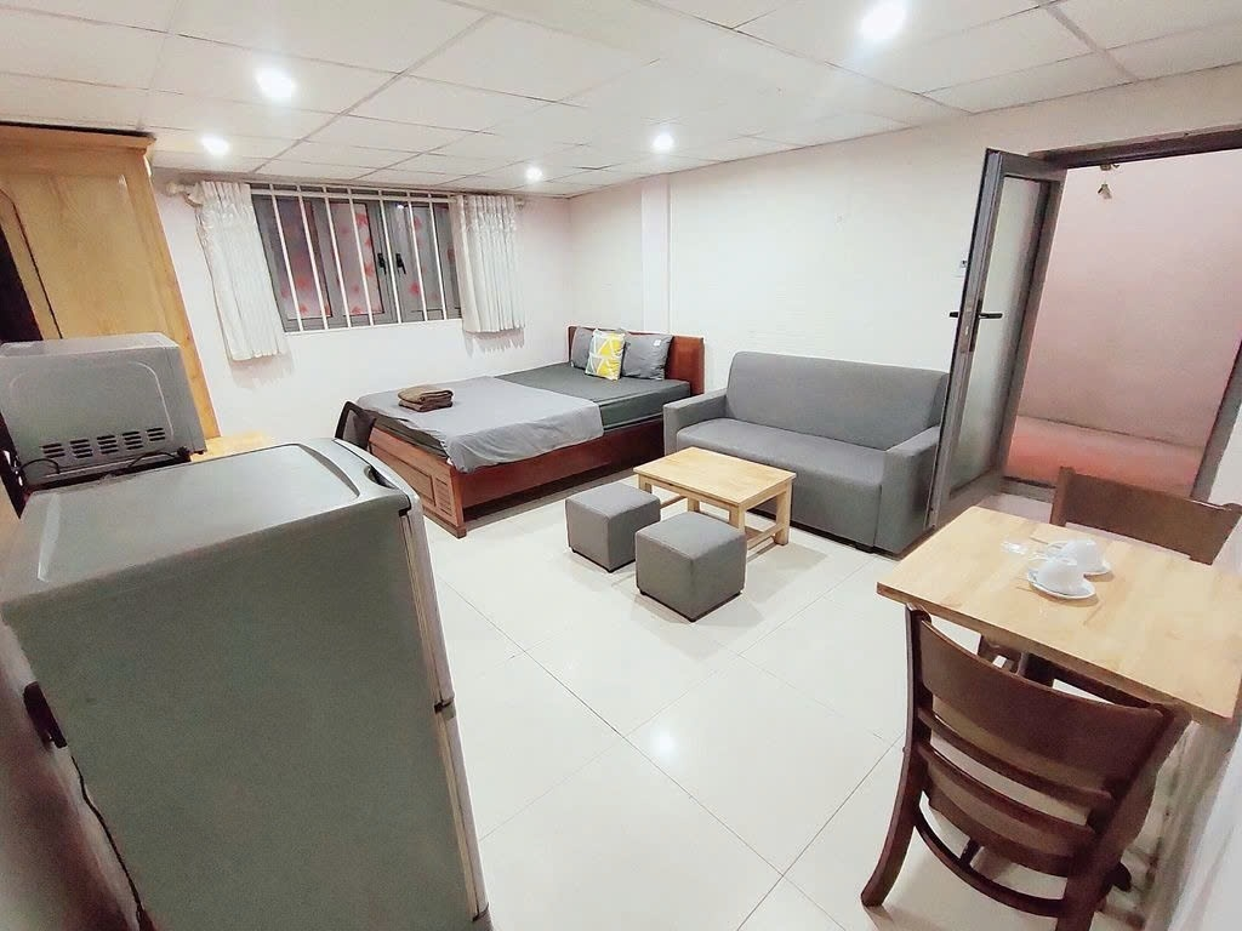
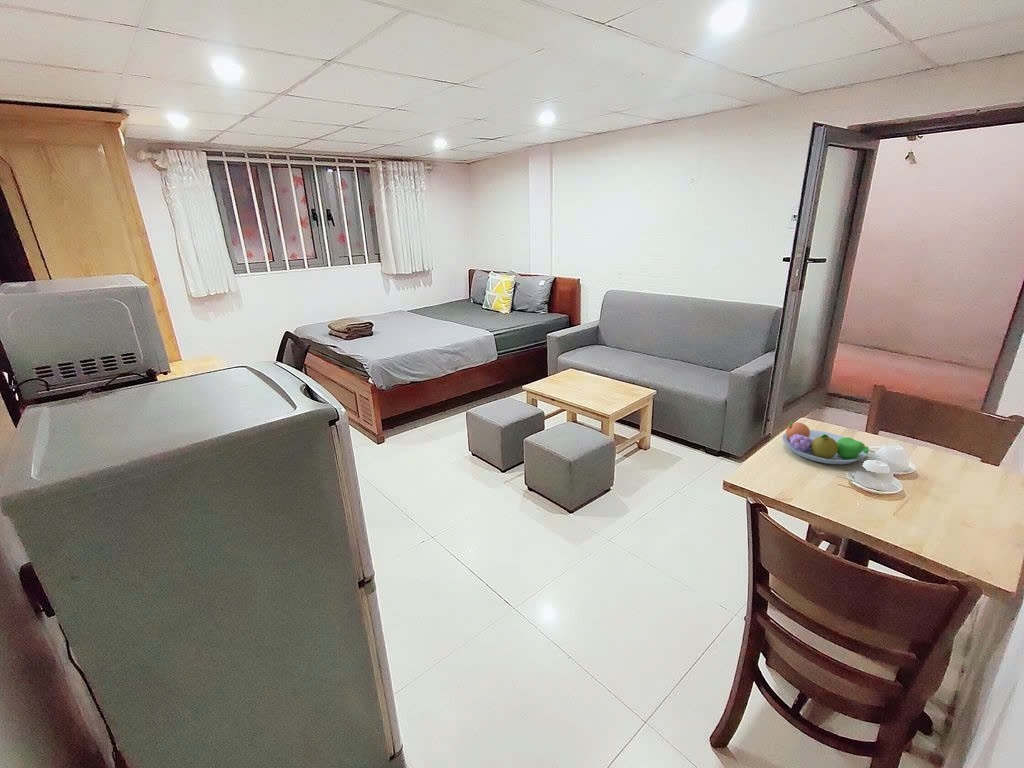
+ fruit bowl (826, 439)
